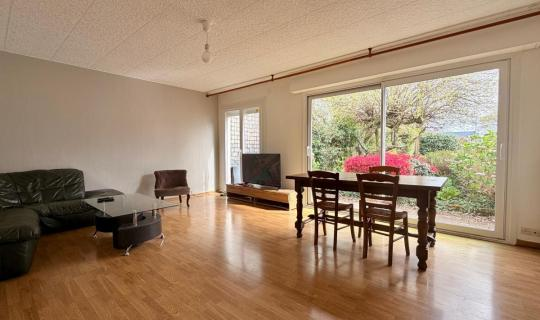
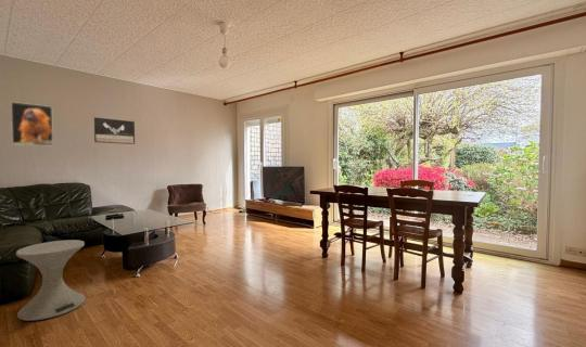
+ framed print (115, 131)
+ side table (52, 277)
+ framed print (33, 125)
